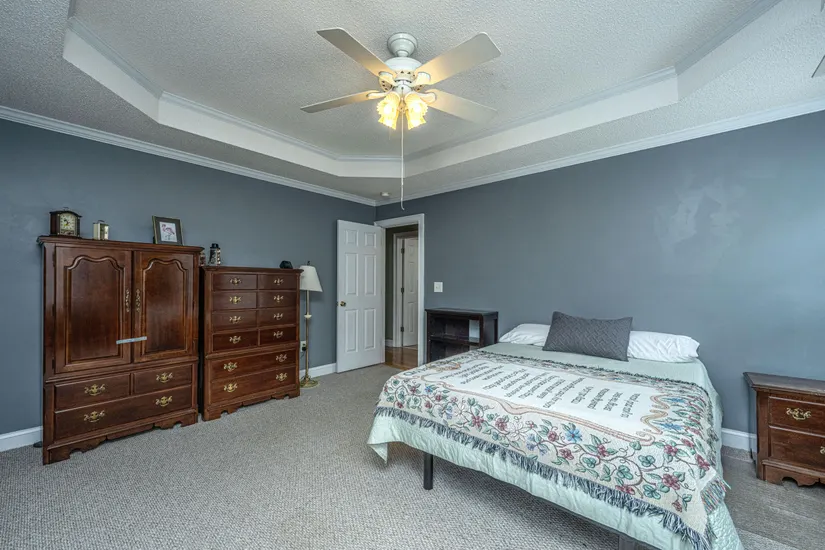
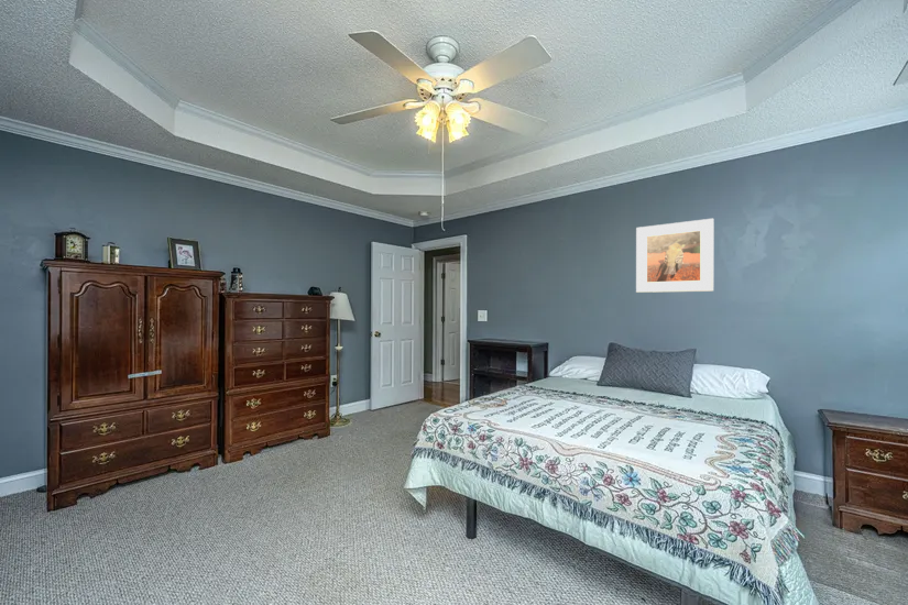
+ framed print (672, 257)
